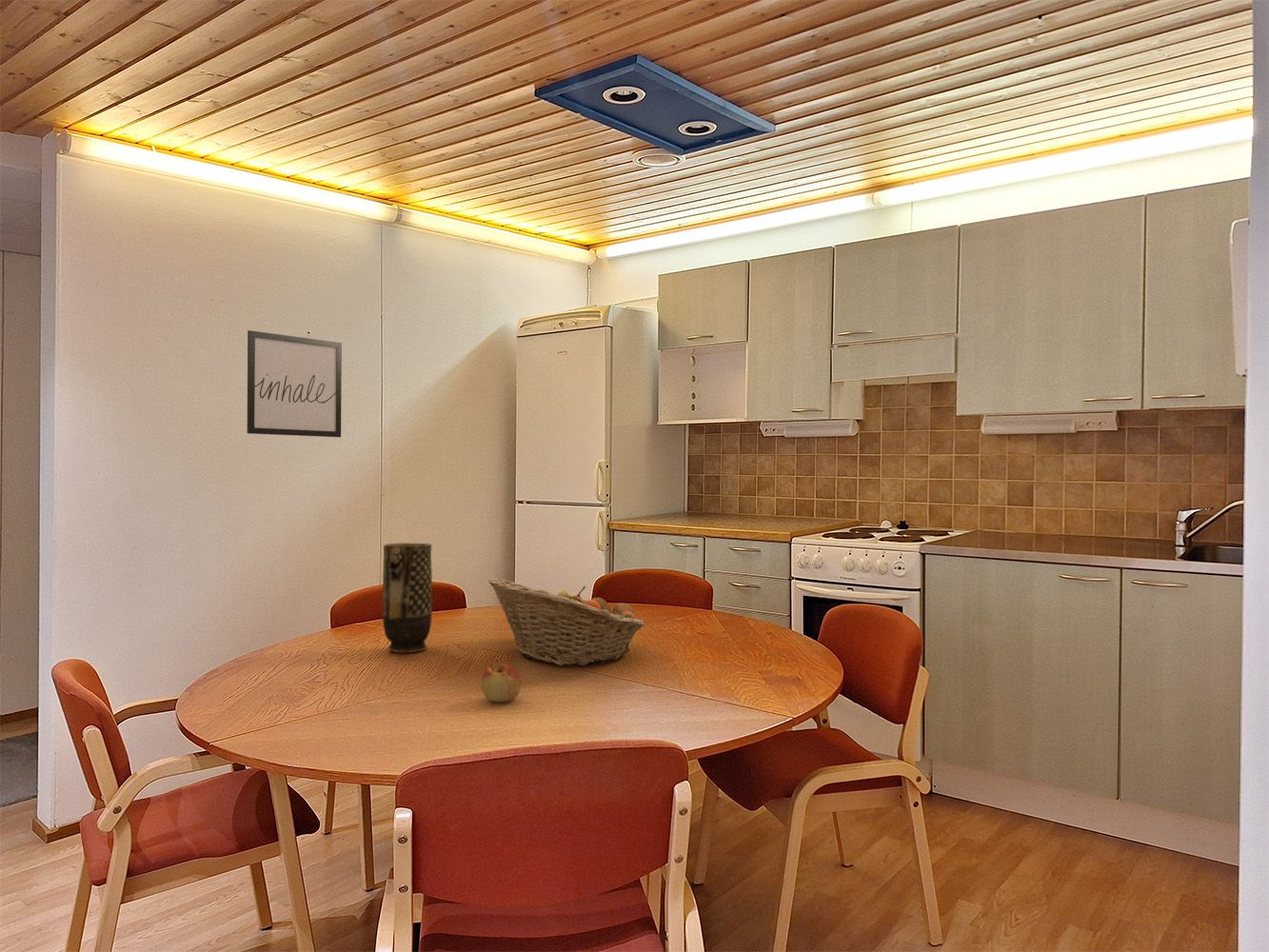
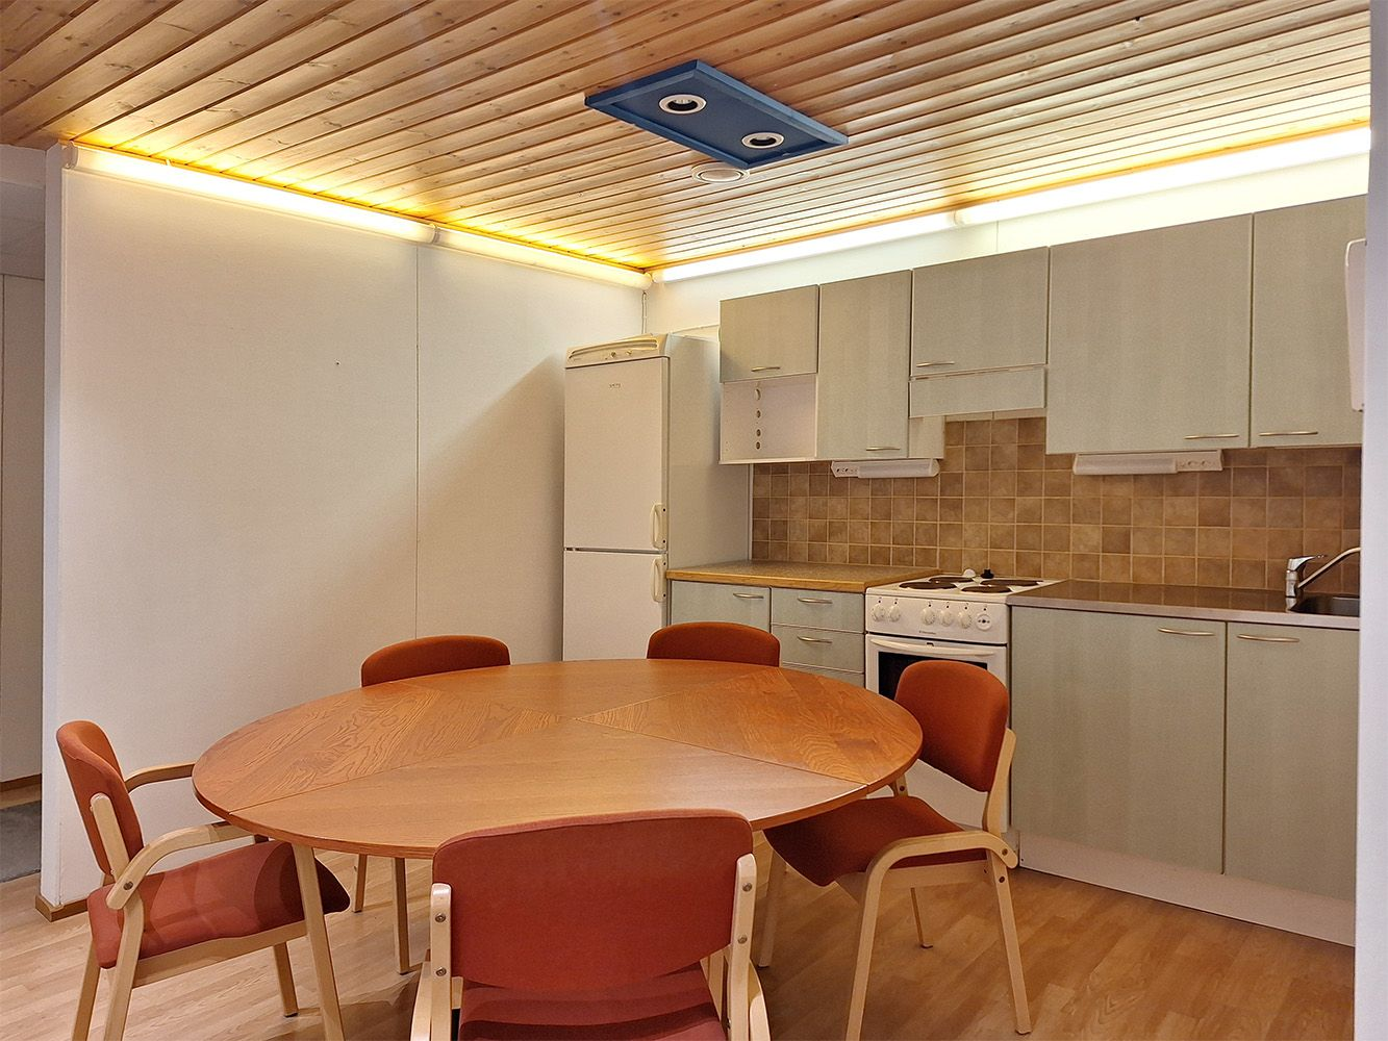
- wall art (296, 386)
- vase (406, 596)
- apple (501, 683)
- fruit basket (564, 615)
